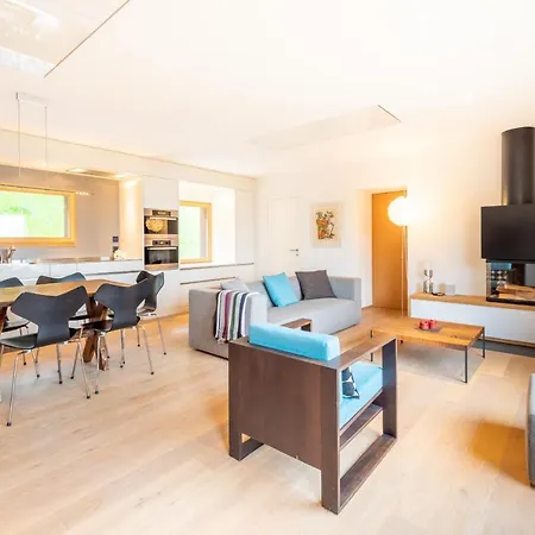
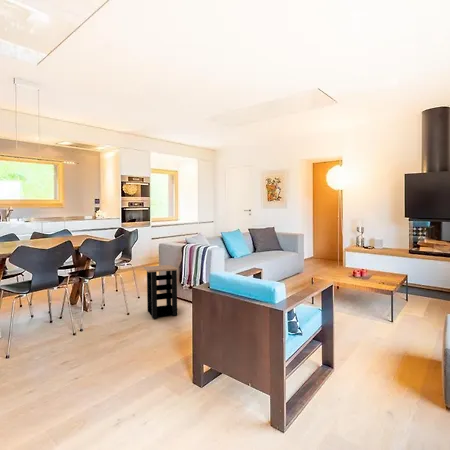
+ side table (161, 289)
